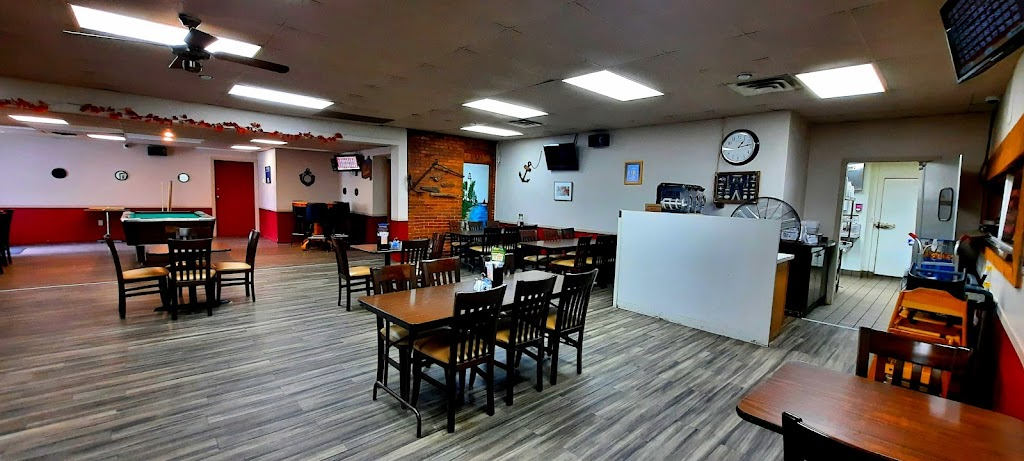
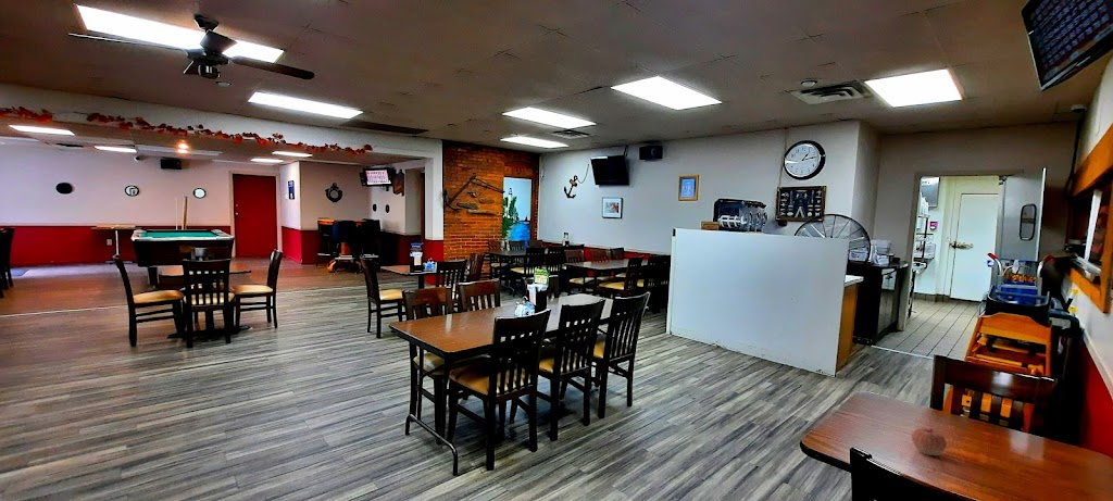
+ apple (928, 440)
